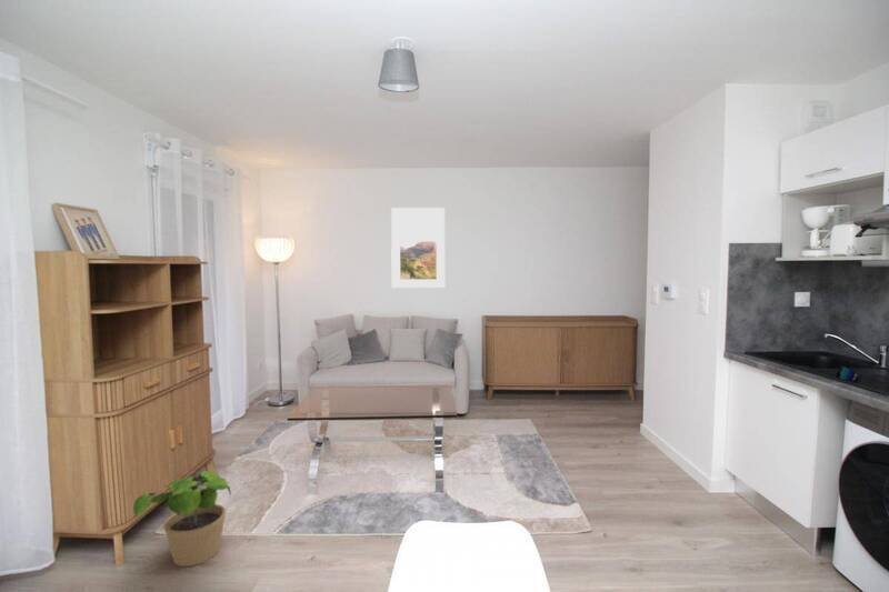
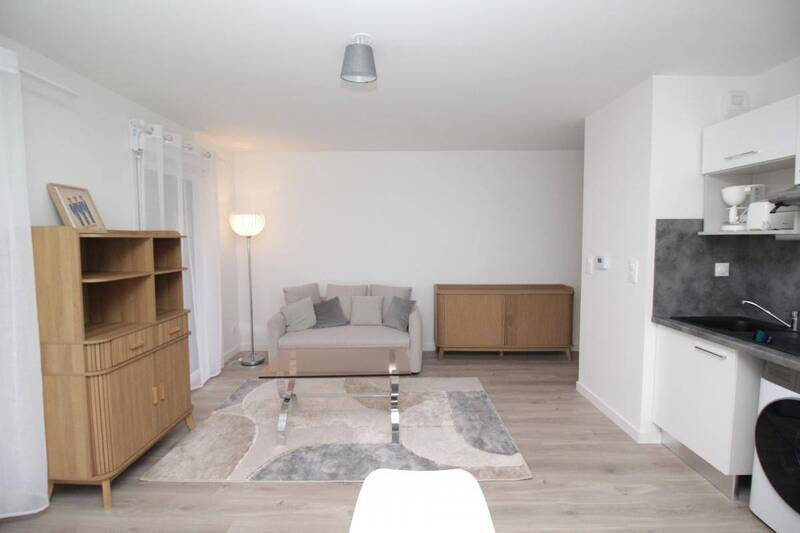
- potted plant (187, 521)
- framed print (418, 248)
